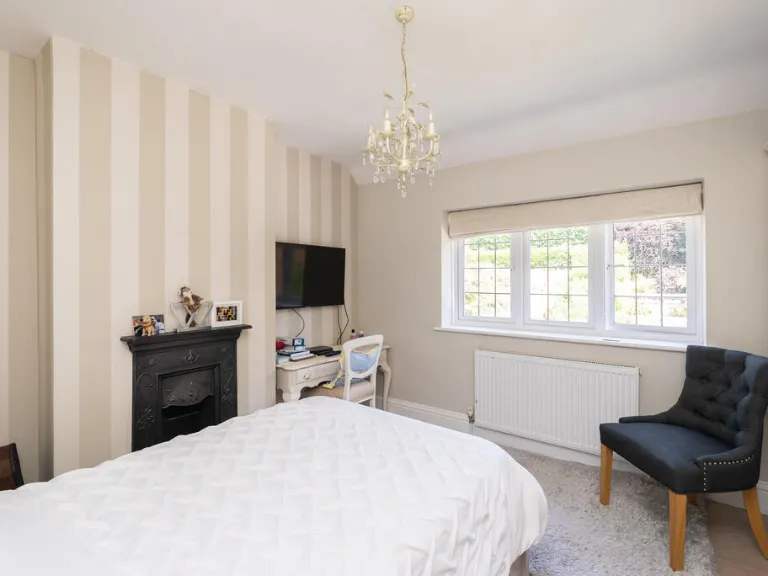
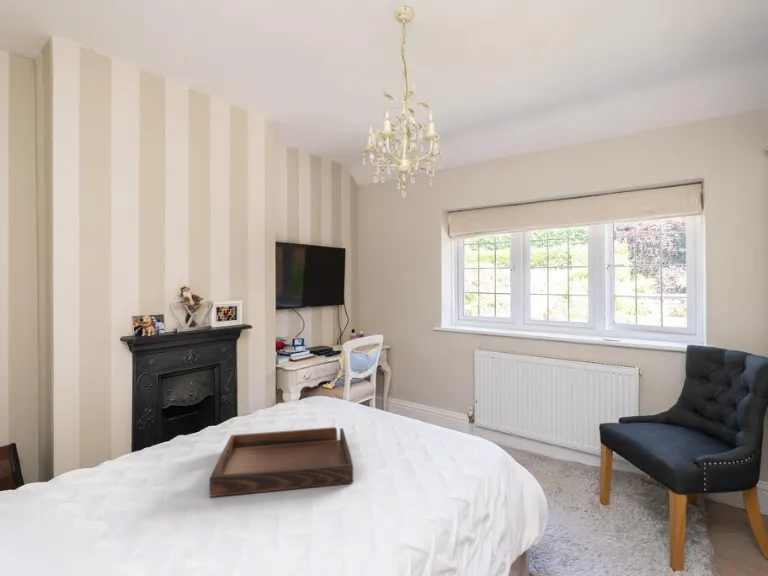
+ serving tray (286, 456)
